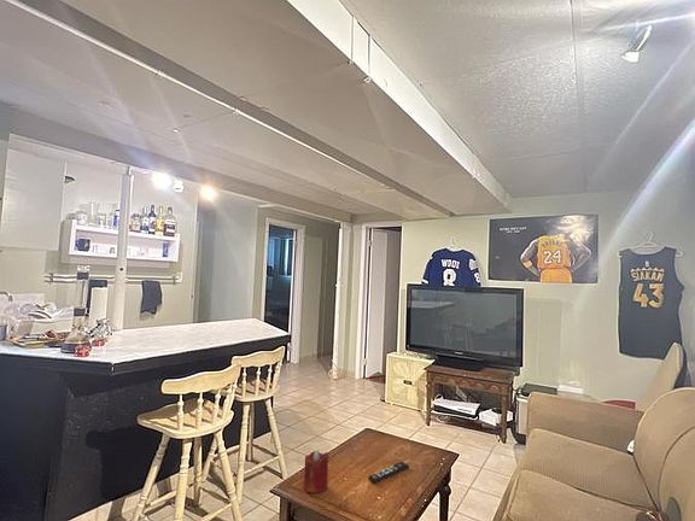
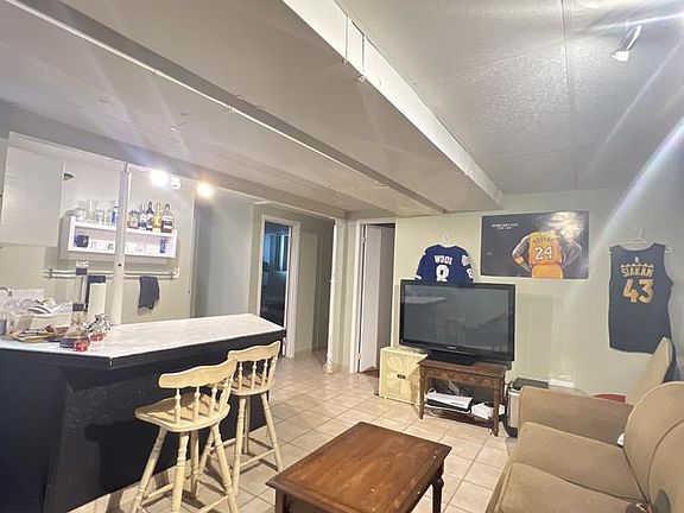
- candle (316, 468)
- remote control (389, 472)
